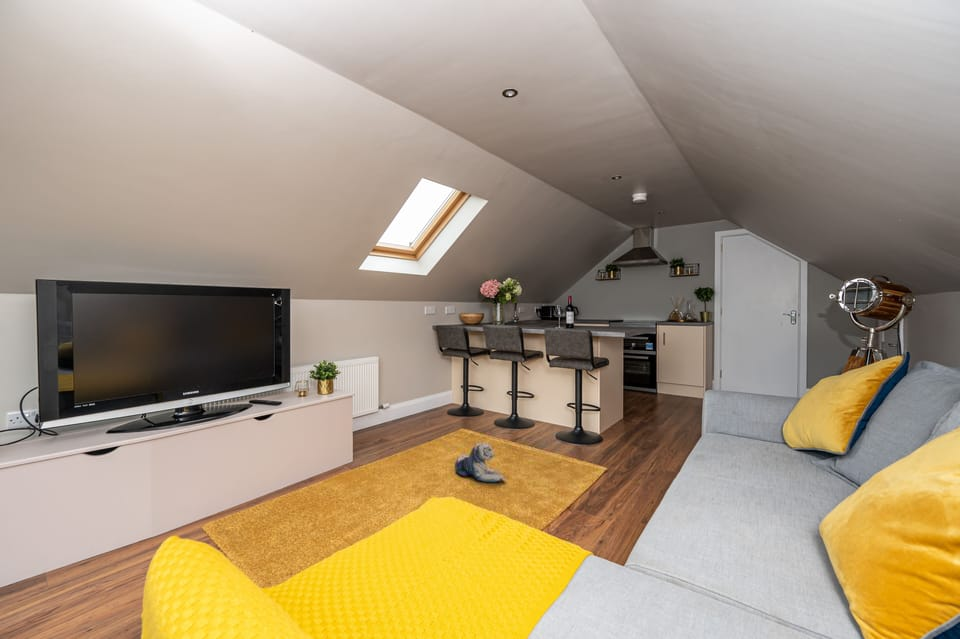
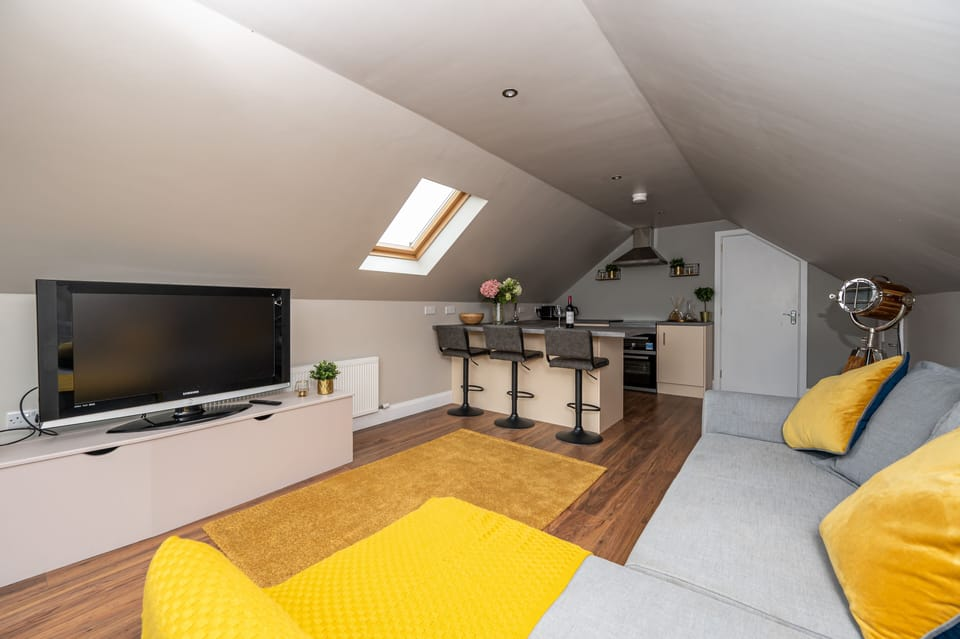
- plush toy (479, 457)
